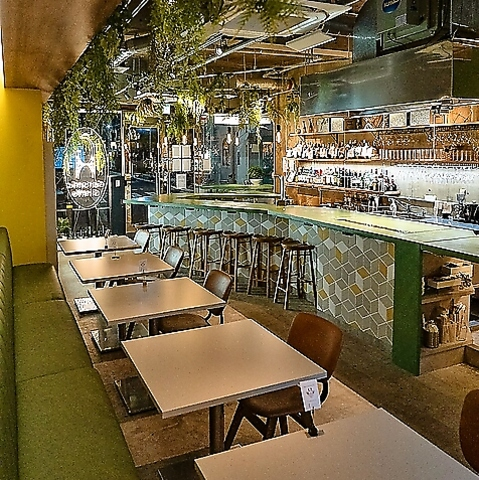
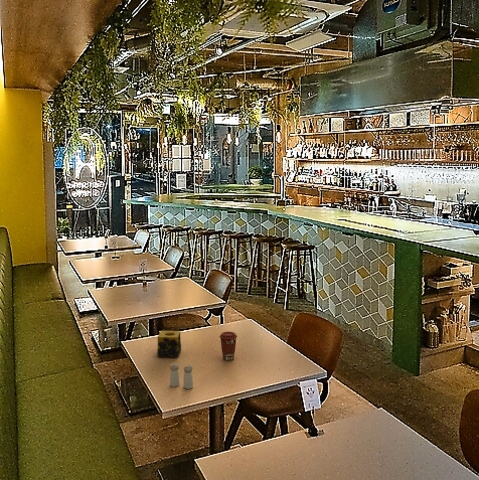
+ salt and pepper shaker (178, 375)
+ candle (169, 343)
+ coffee cup (228, 345)
